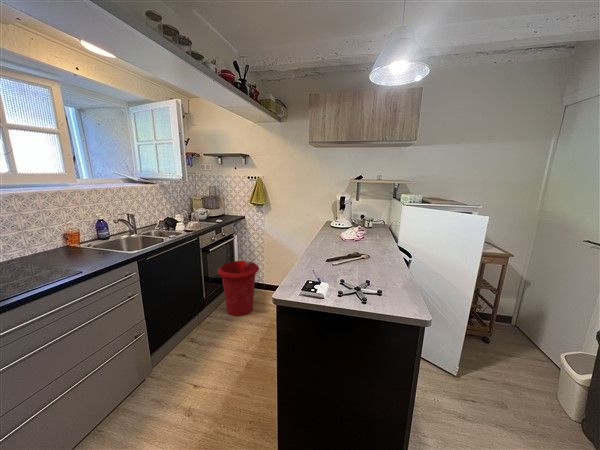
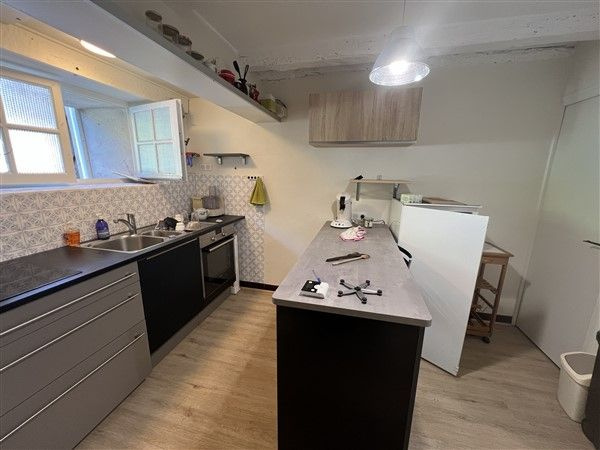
- waste bin (239, 288)
